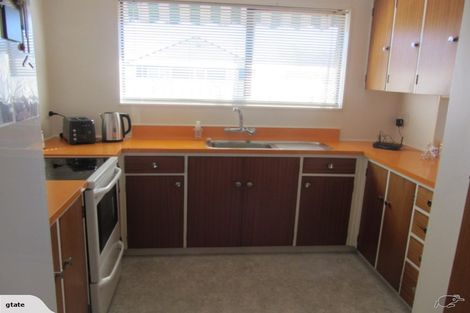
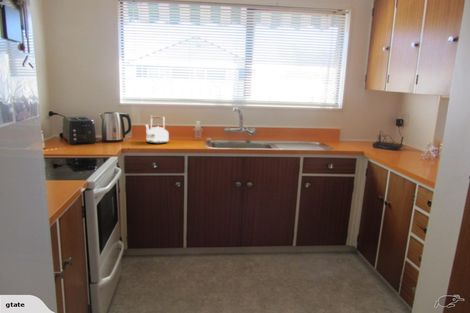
+ kettle (155, 129)
